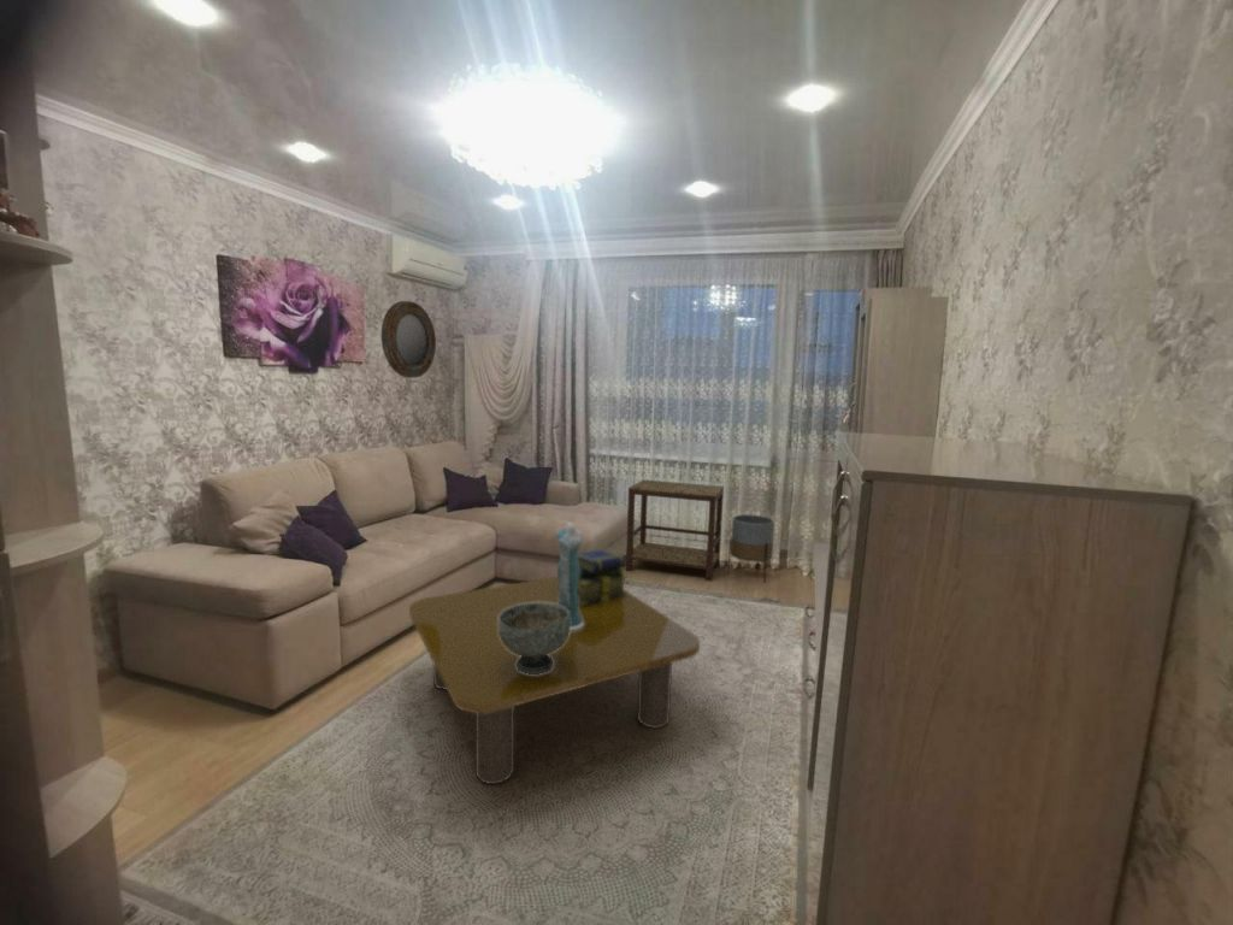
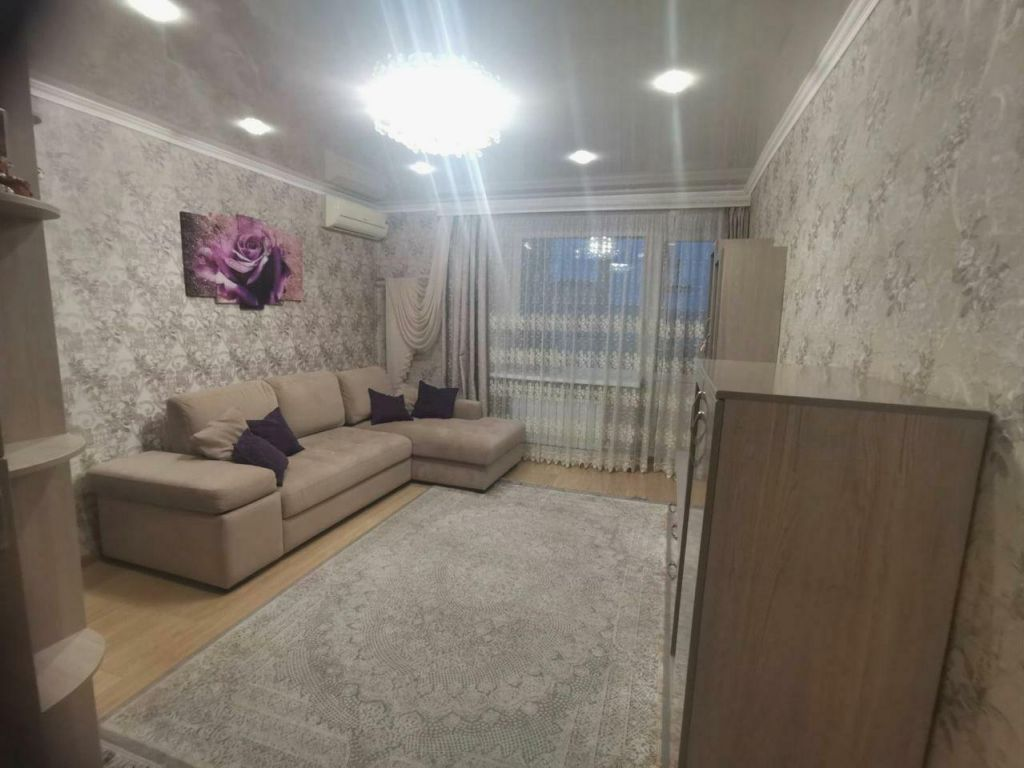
- planter (750, 547)
- stack of books (594, 572)
- home mirror (409, 340)
- dress (568, 573)
- decorative bowl (535, 638)
- side table (674, 528)
- coffee table (549, 656)
